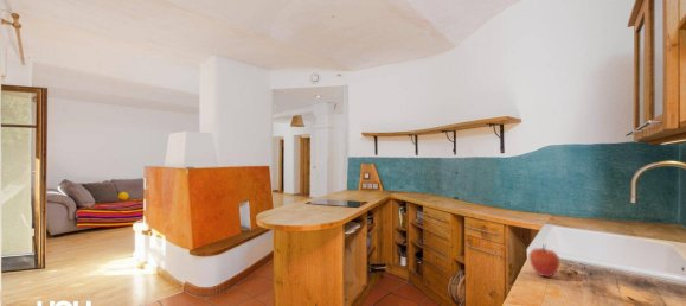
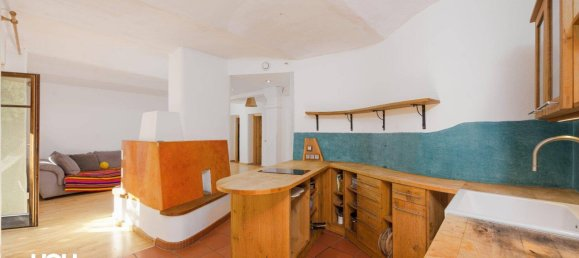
- apple (544, 260)
